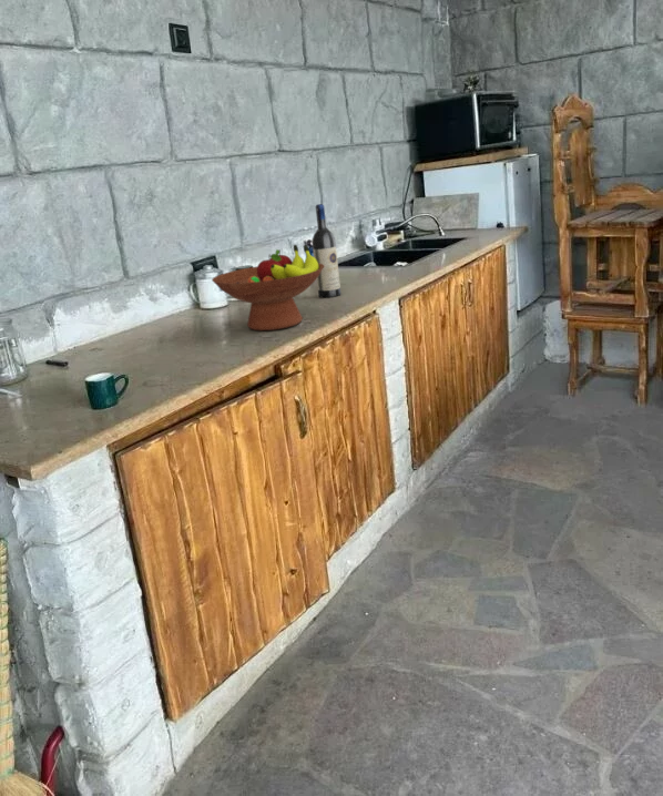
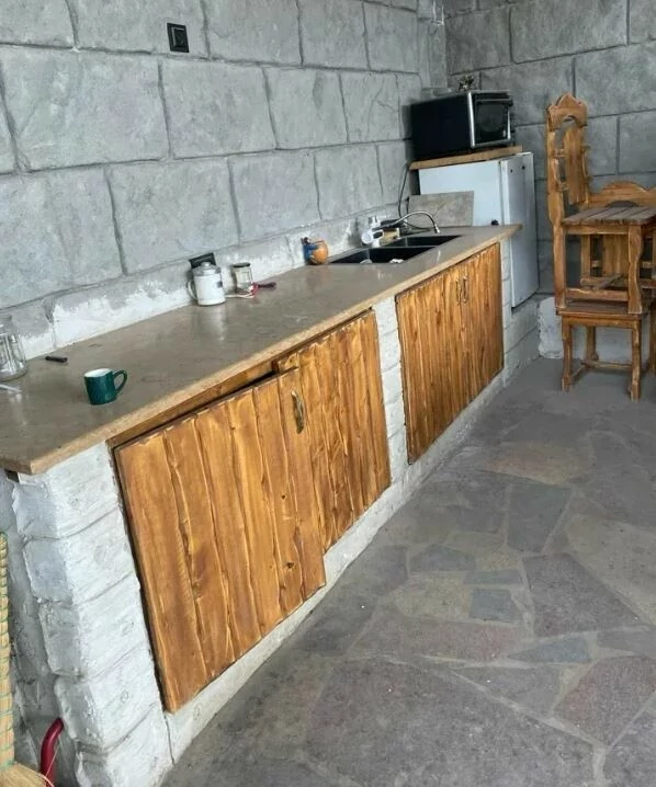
- fruit bowl (269, 288)
- wine bottle (324, 251)
